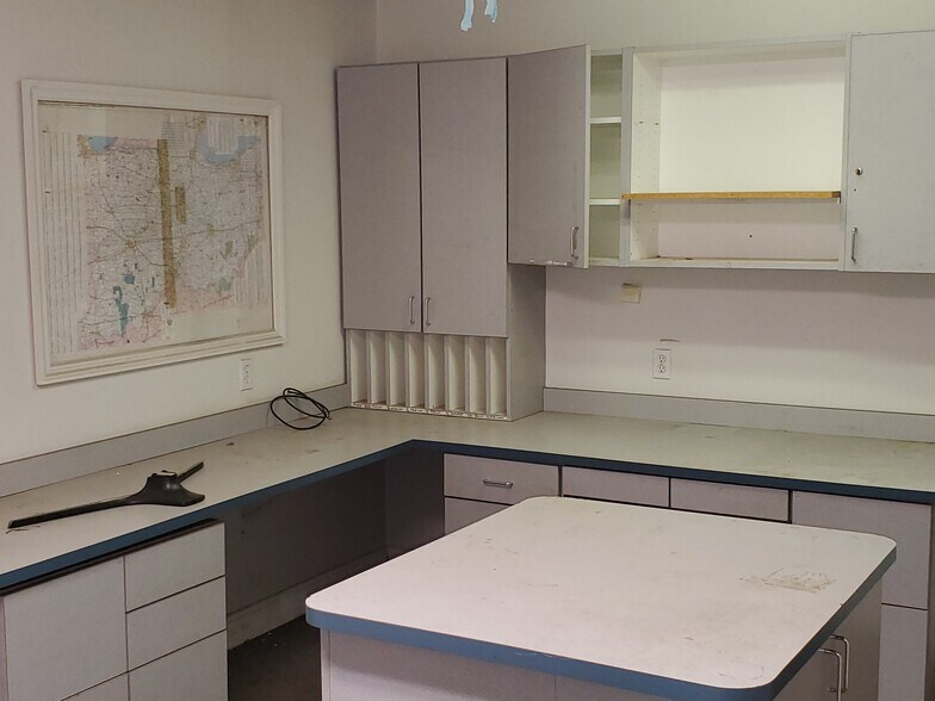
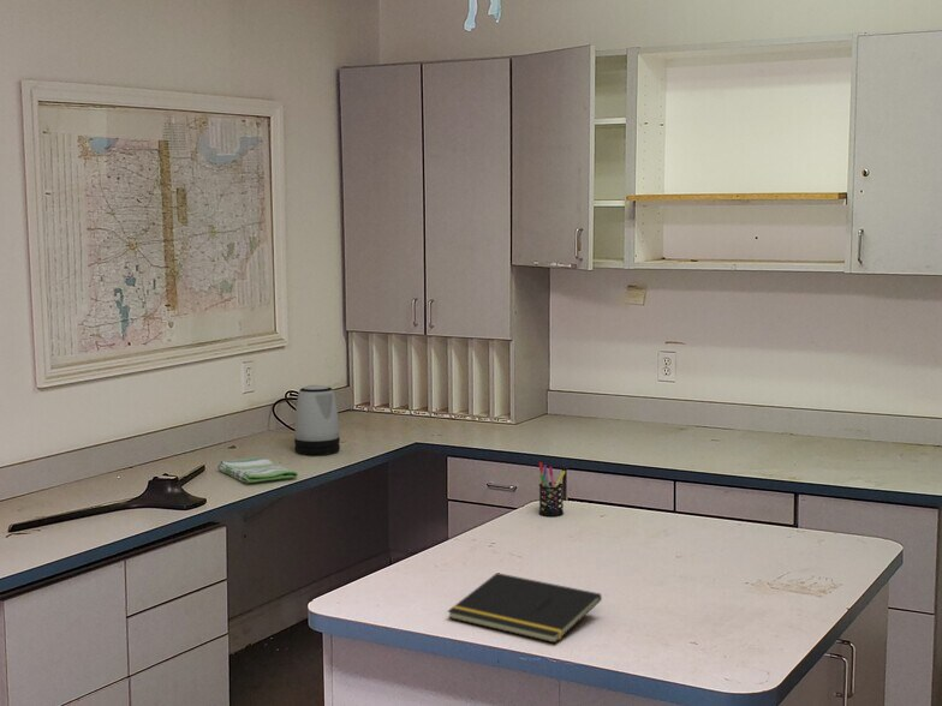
+ kettle (312, 417)
+ notepad (524, 605)
+ dish towel (257, 468)
+ pen holder (548, 489)
